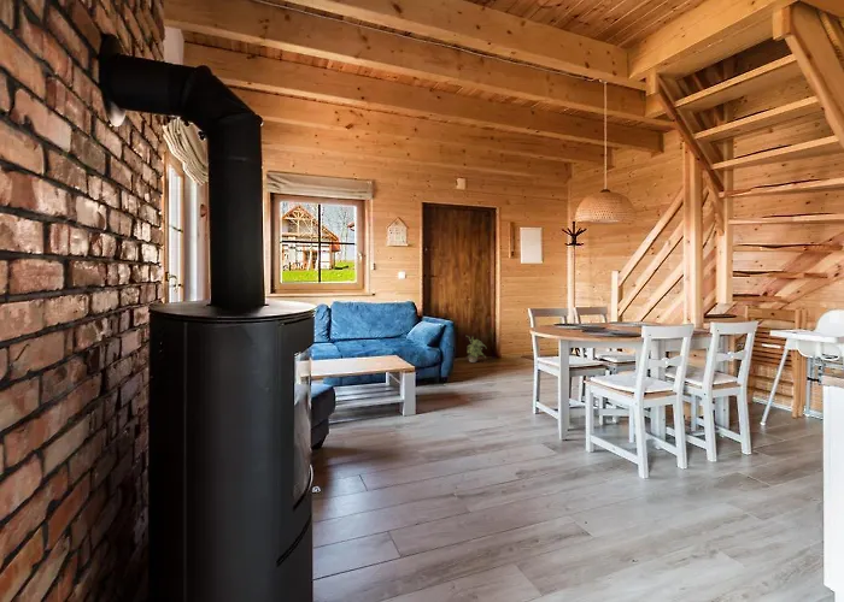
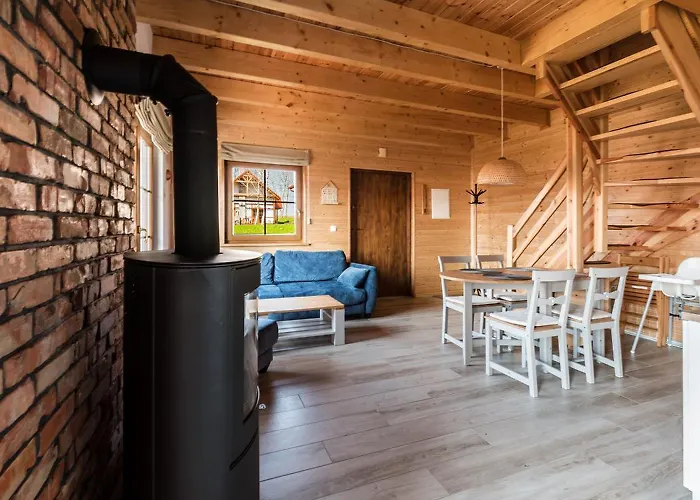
- potted plant (474, 348)
